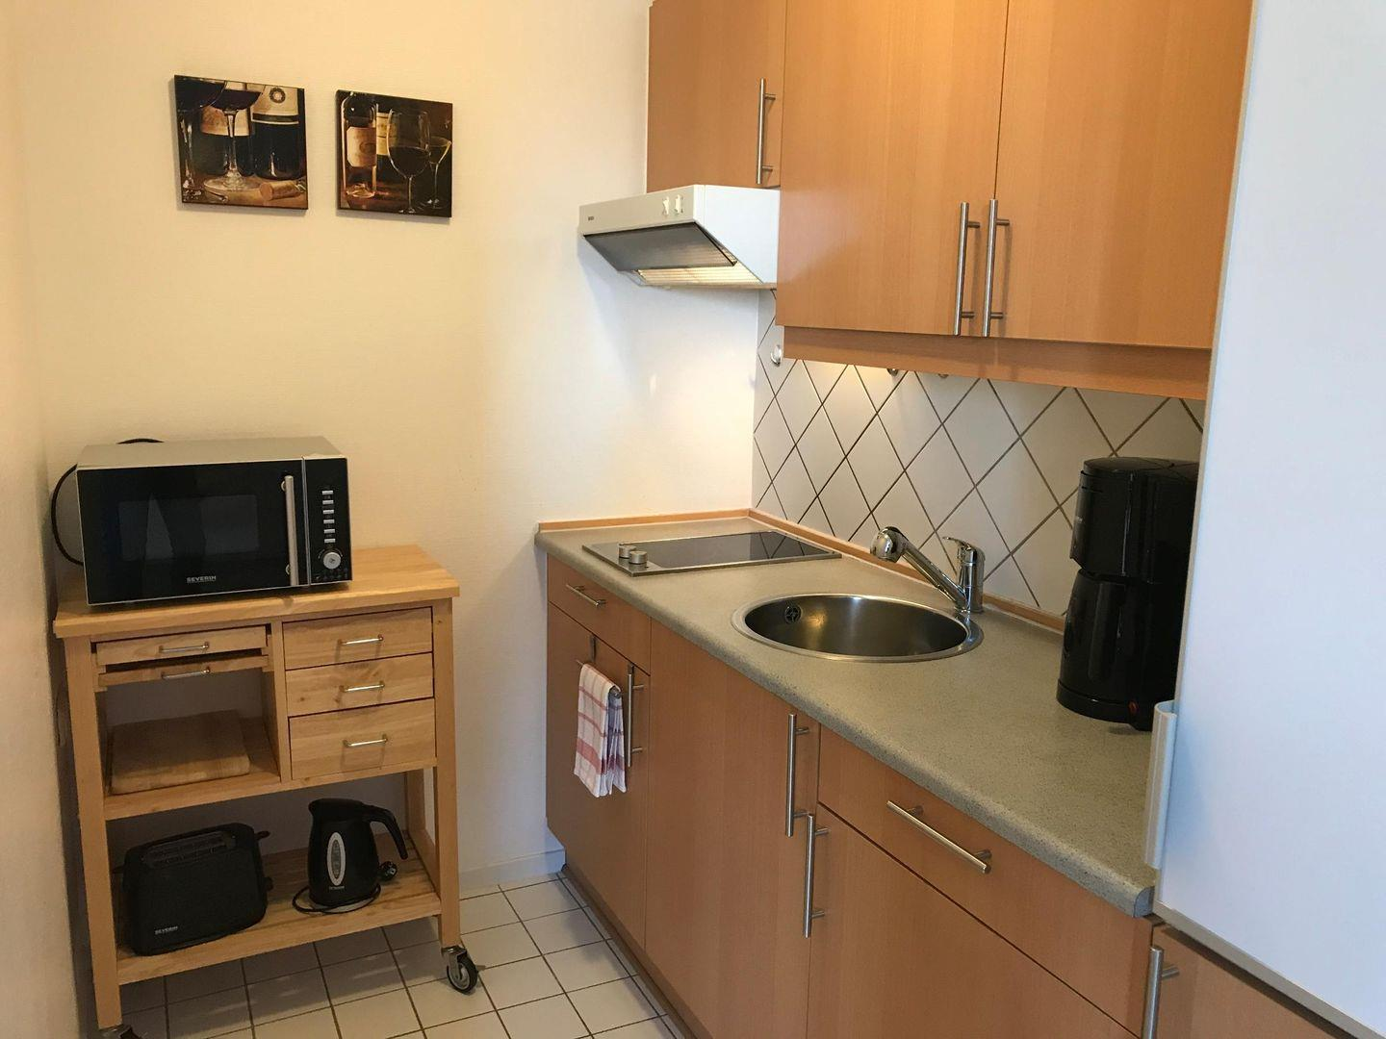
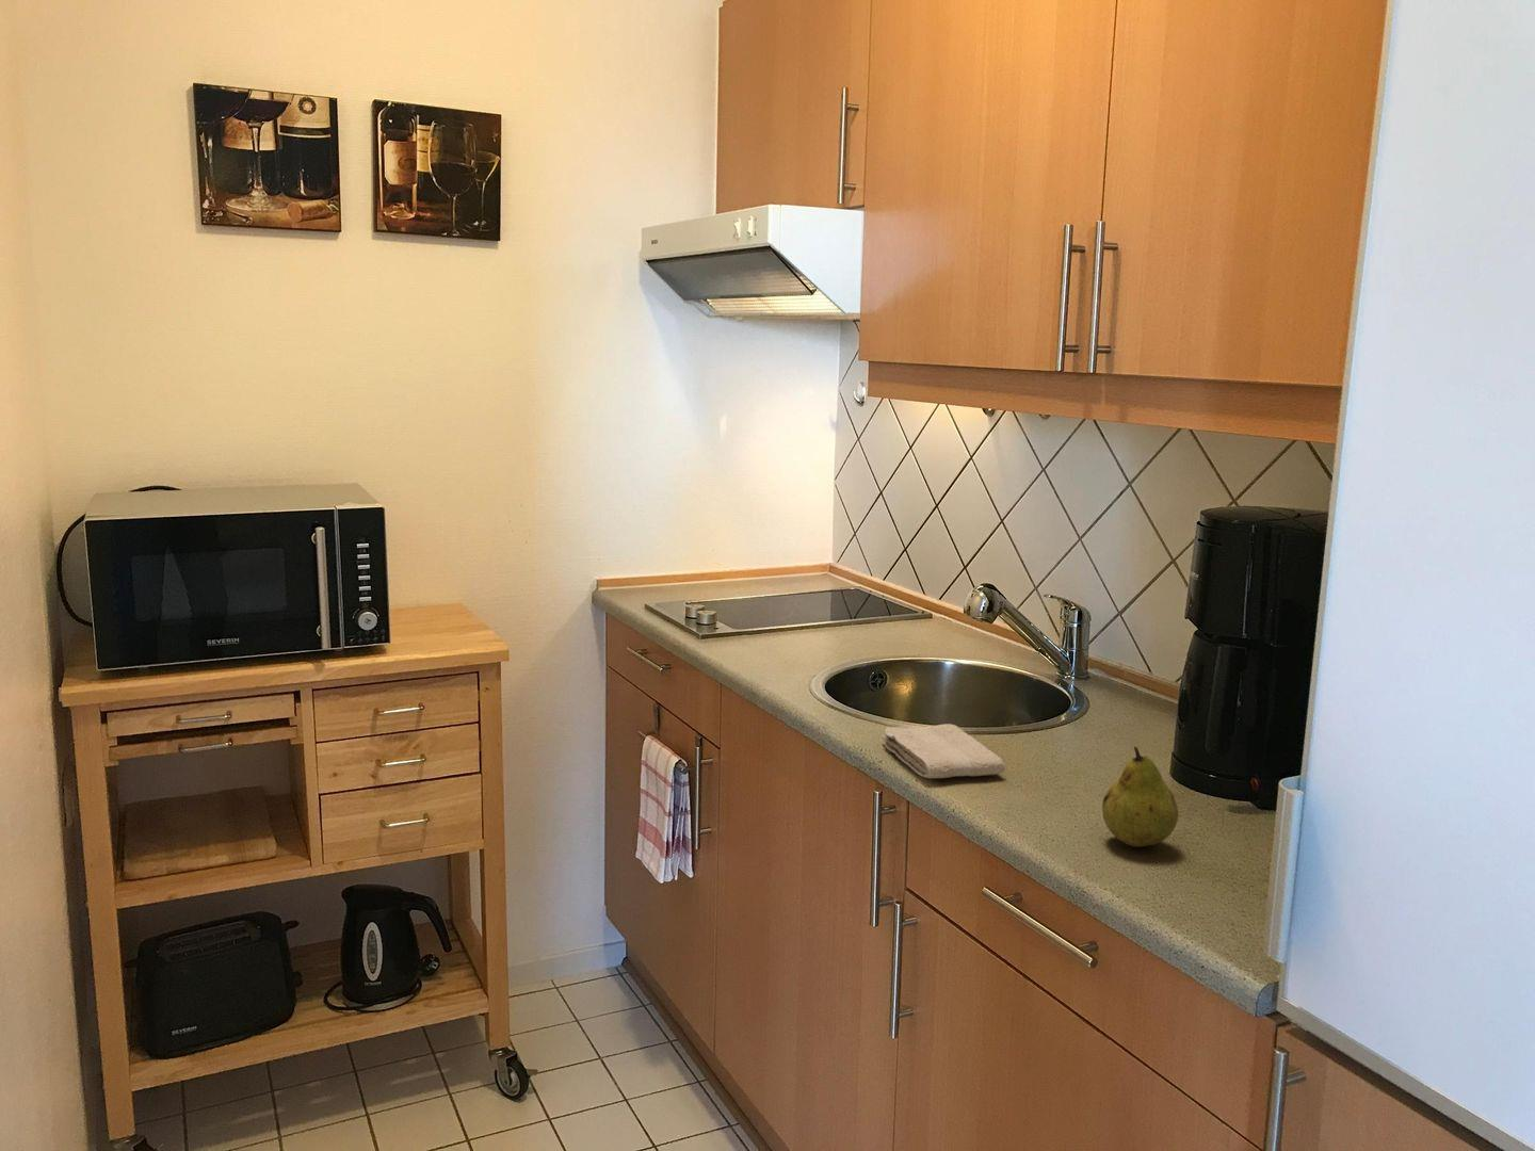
+ washcloth (940, 748)
+ fruit (1141, 794)
